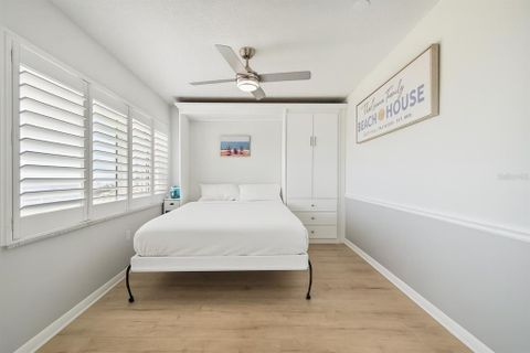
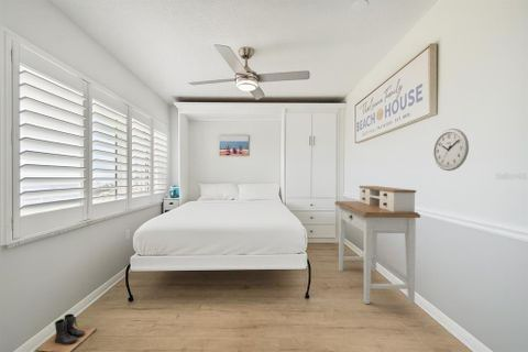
+ desk (370, 235)
+ boots (67, 329)
+ wall clock (448, 150)
